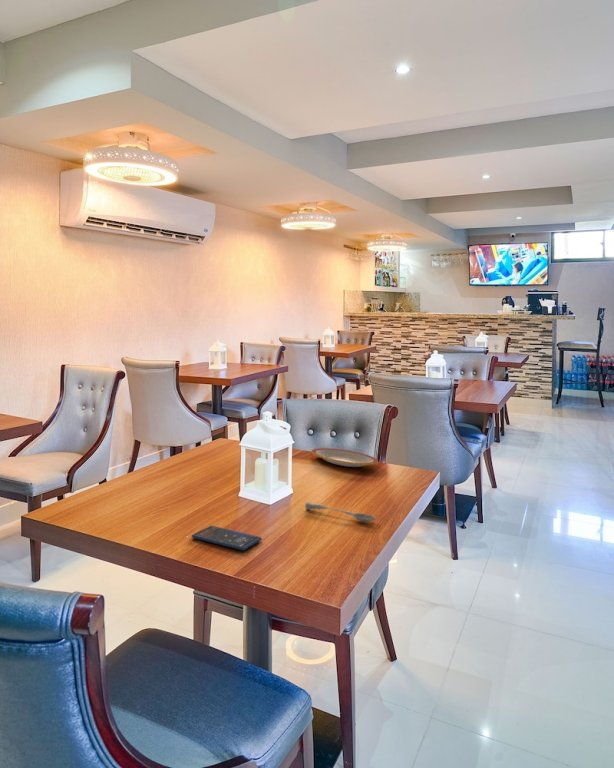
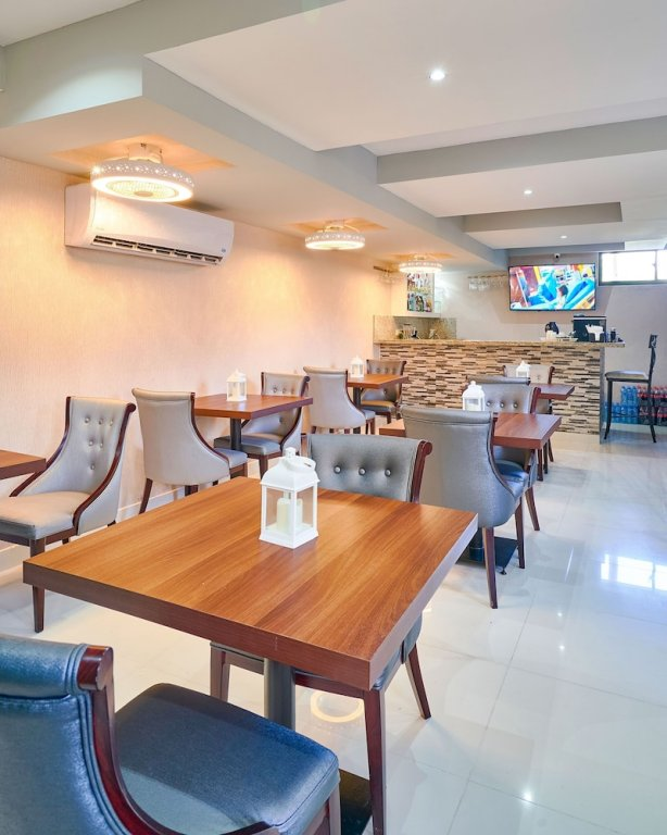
- plate (343, 458)
- smartphone (226, 537)
- soupspoon (339, 510)
